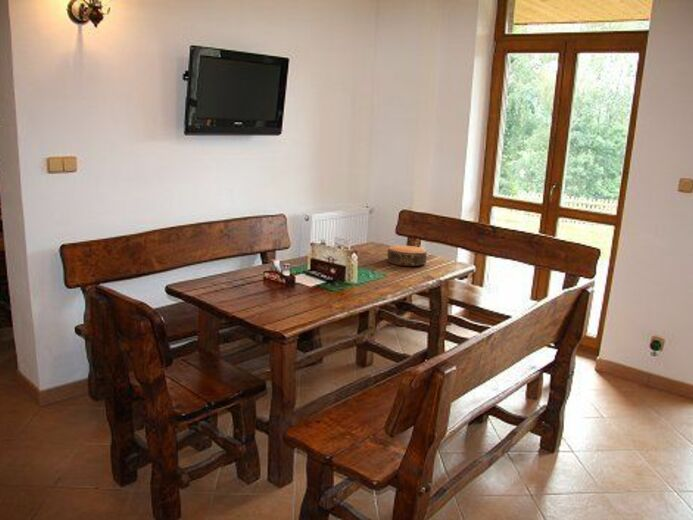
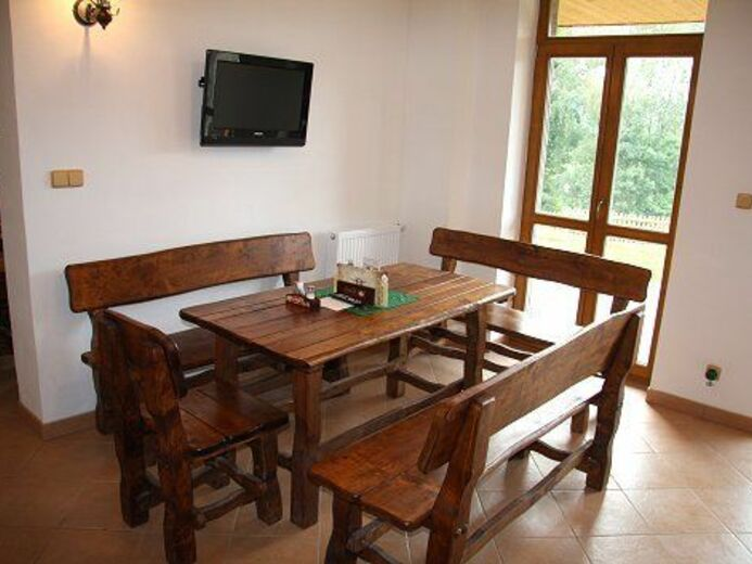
- bowl (406, 254)
